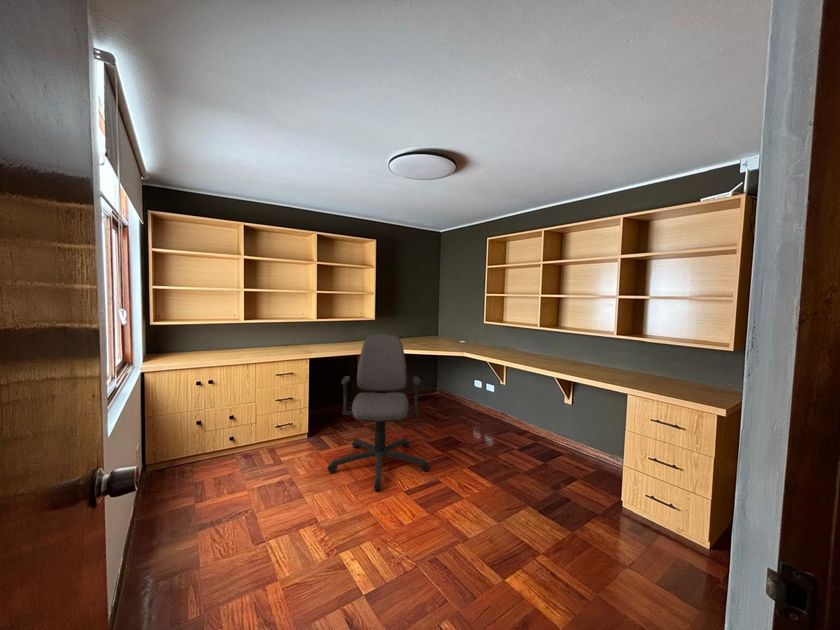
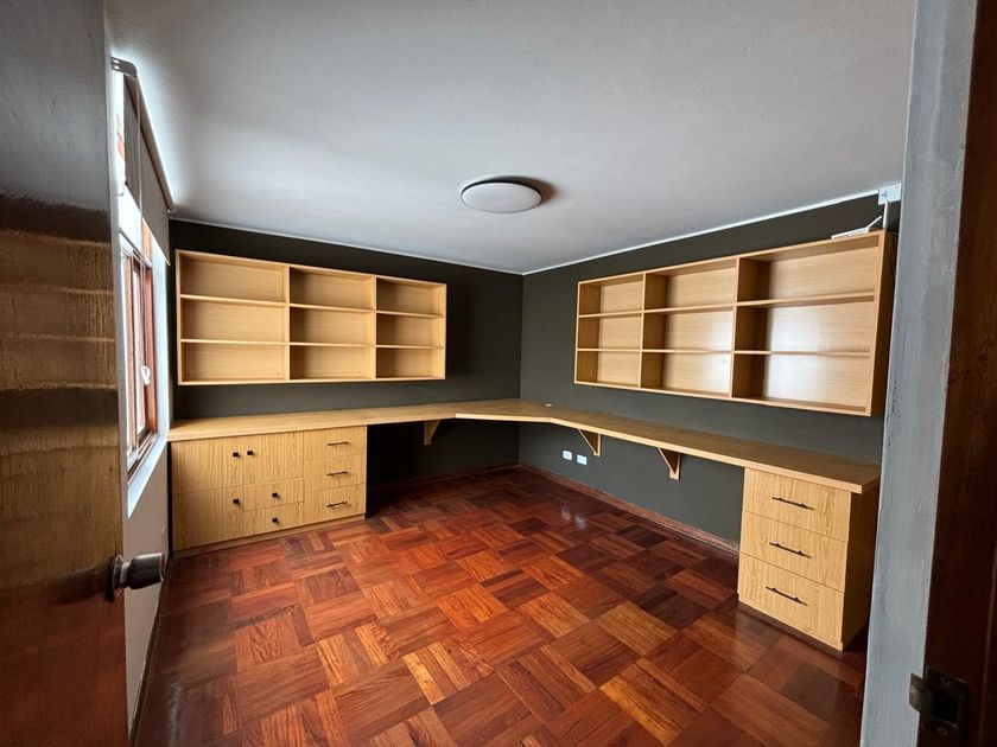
- office chair (380, 402)
